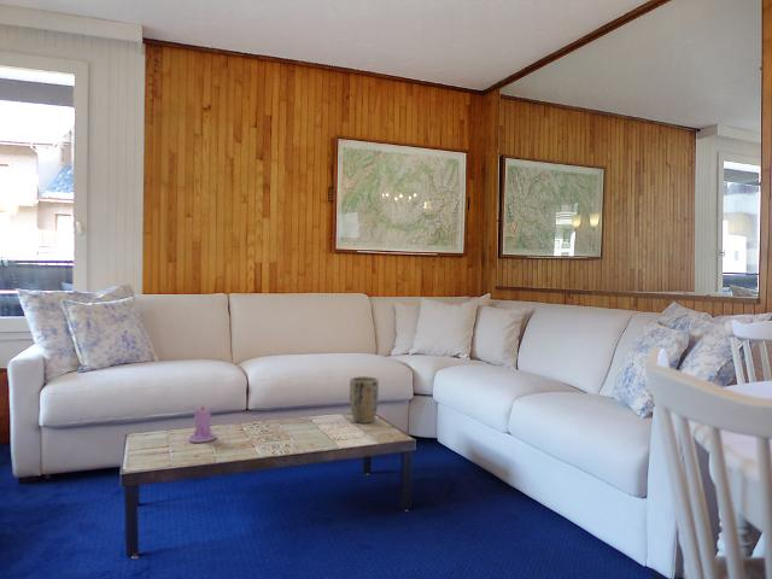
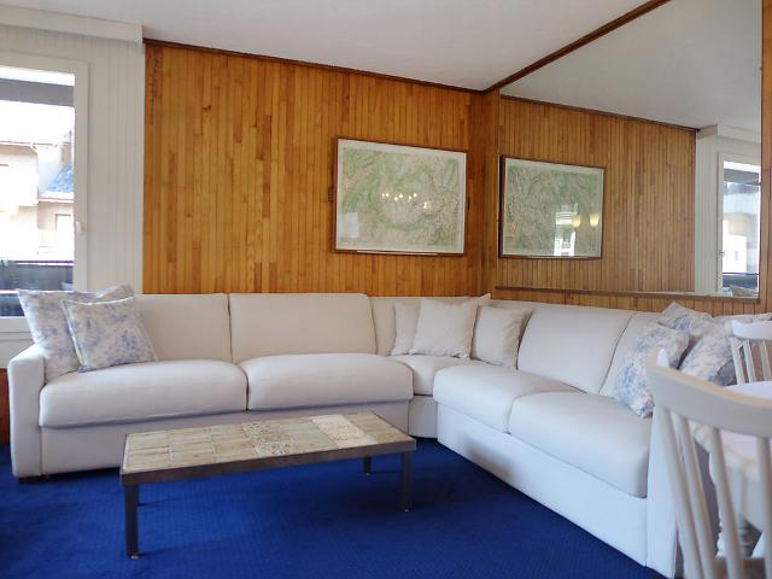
- candle (201, 421)
- plant pot (363, 399)
